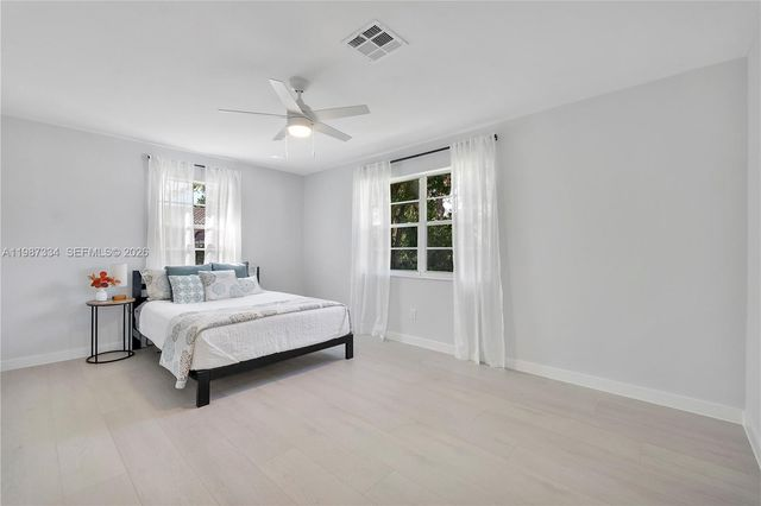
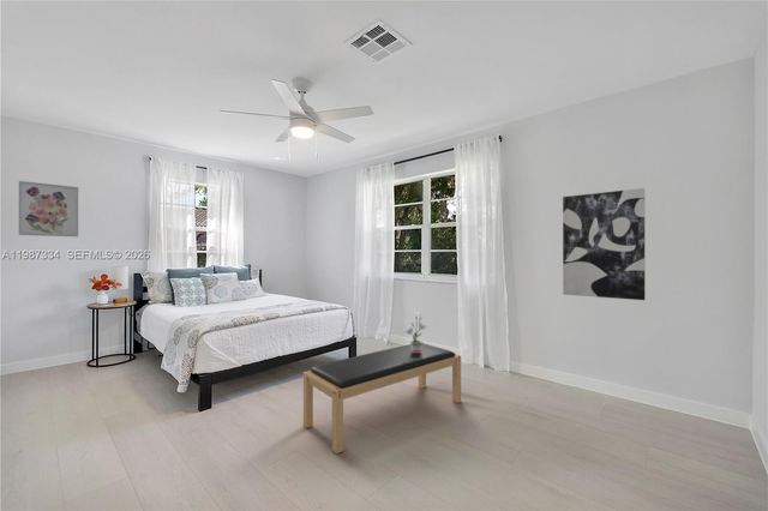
+ wall art (49, 210)
+ potted plant (415, 332)
+ wall art (601, 245)
+ bench (388, 384)
